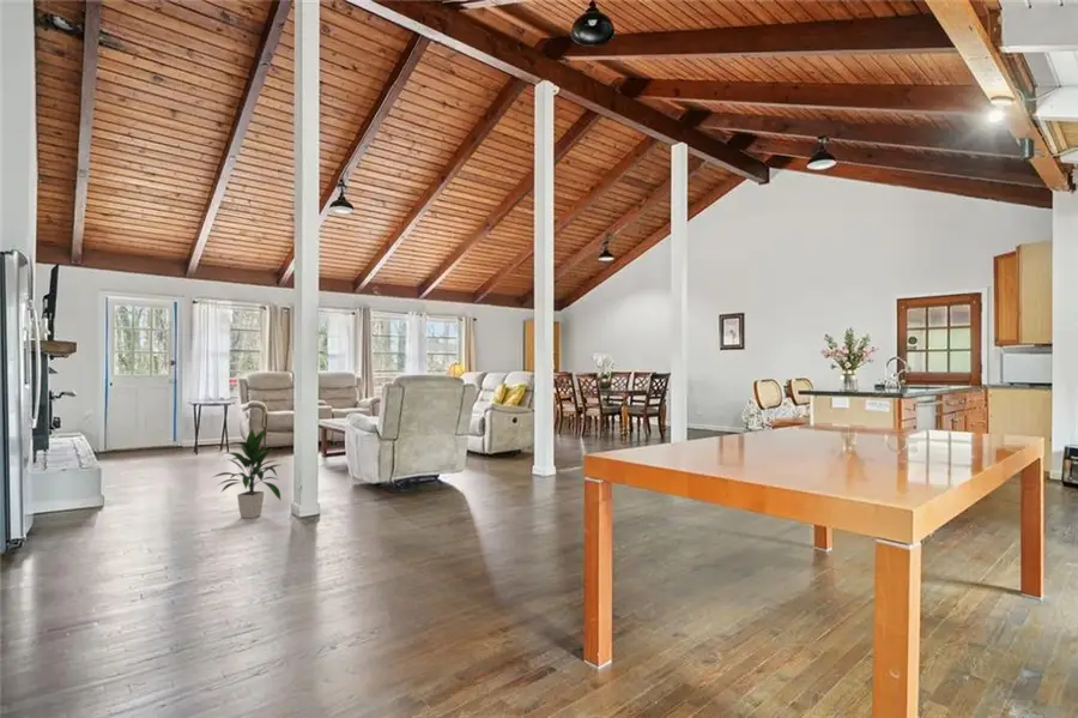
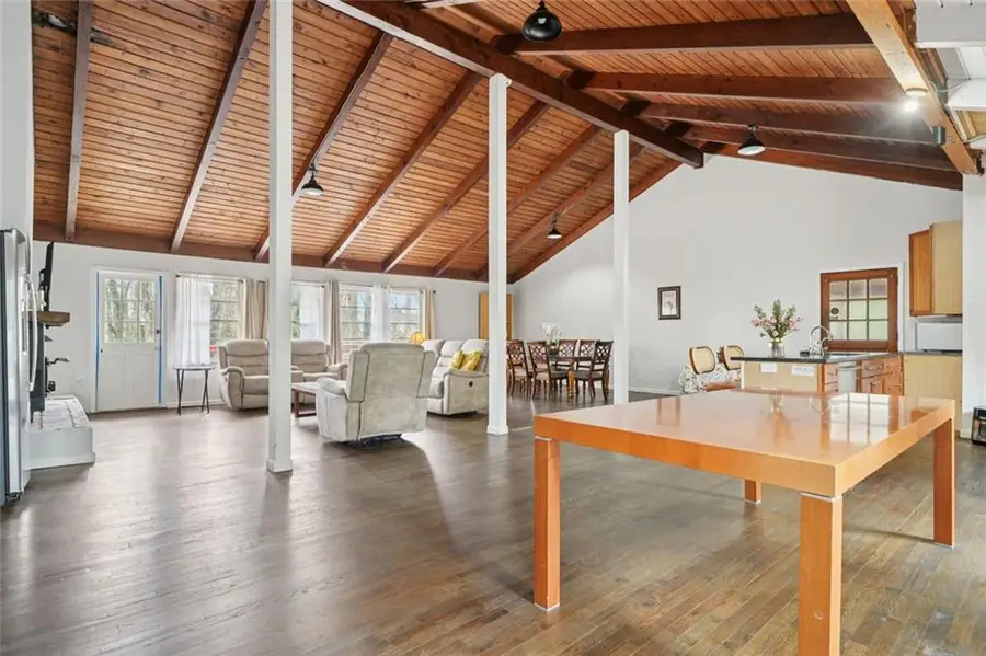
- indoor plant (252, 472)
